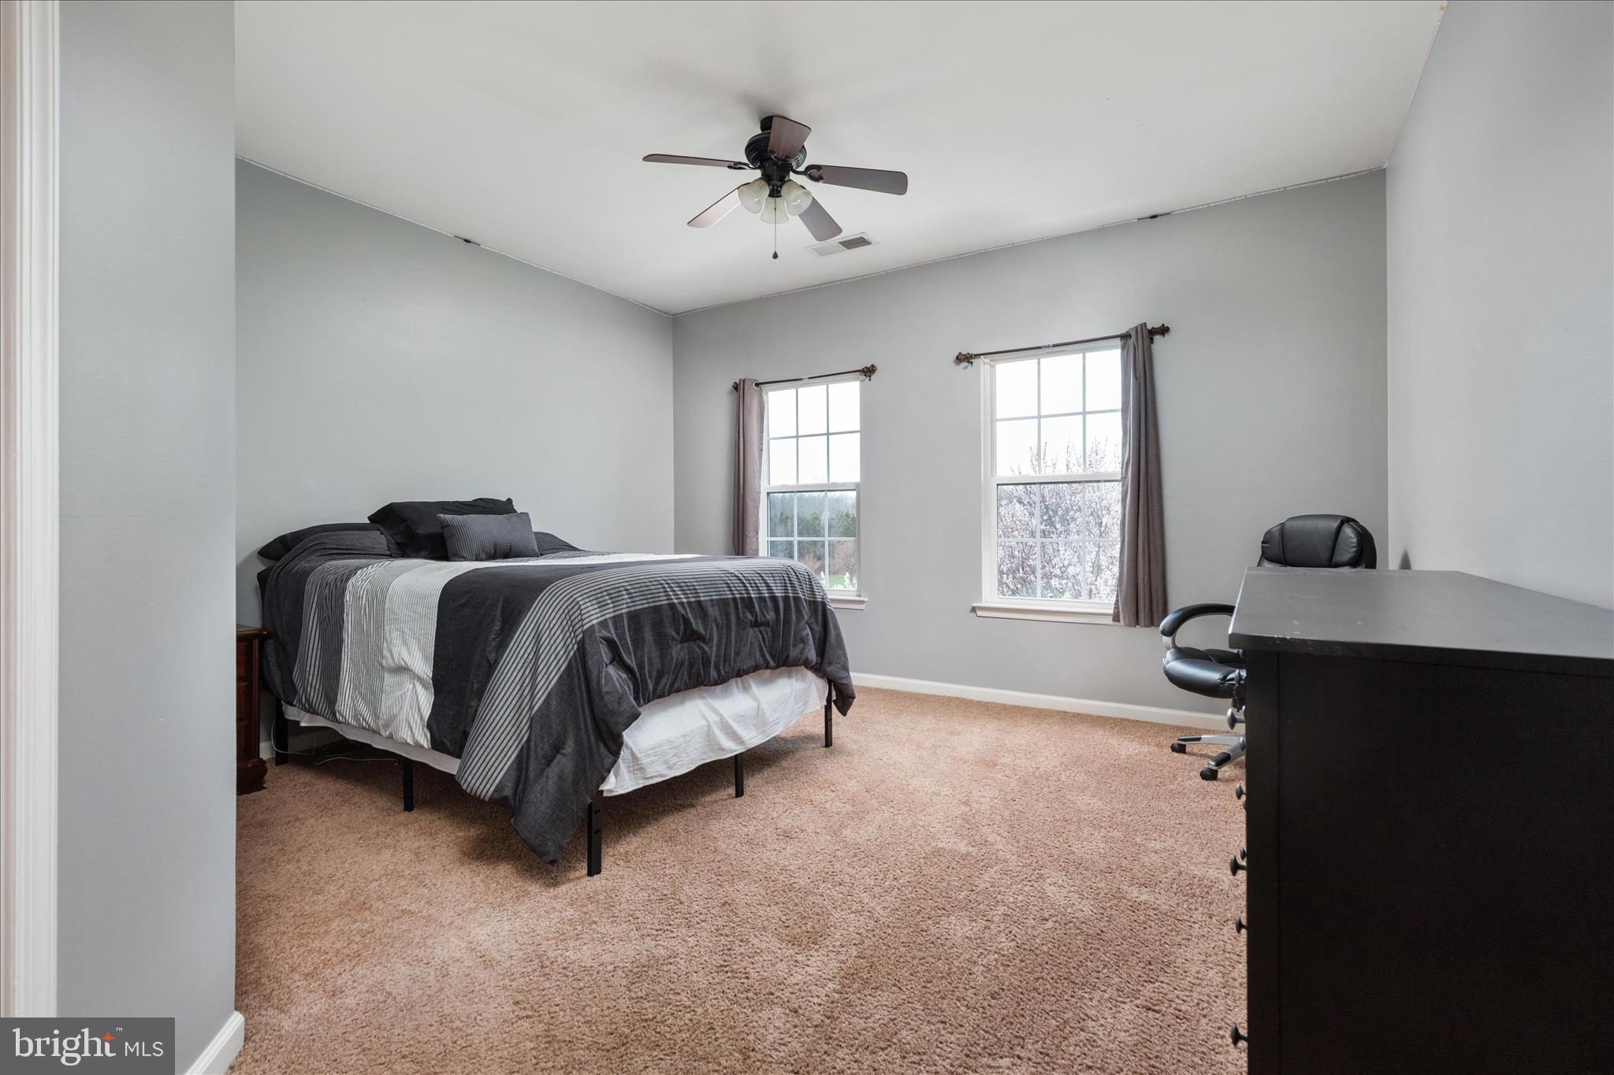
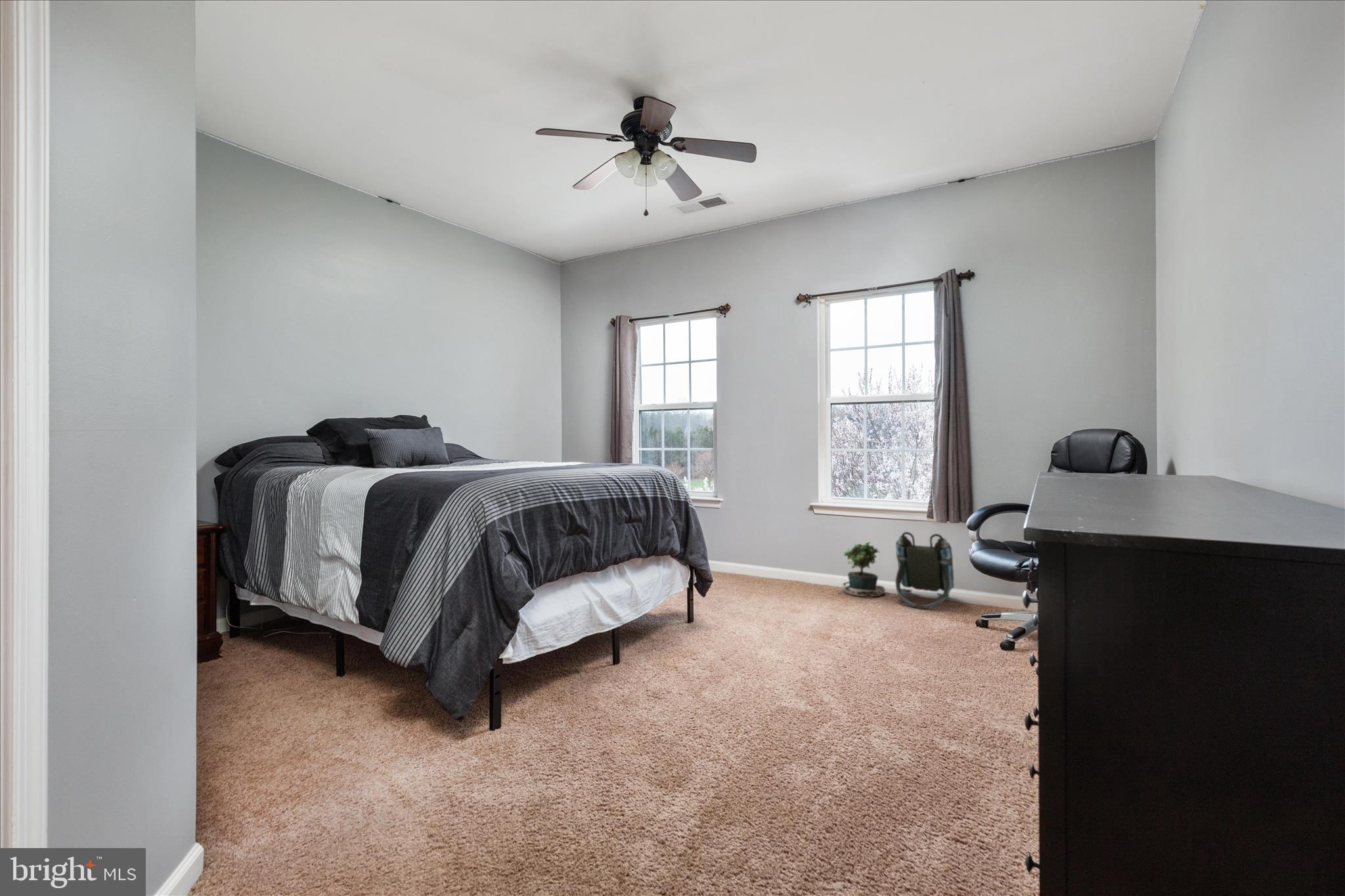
+ potted plant (860, 566)
+ backpack (922, 565)
